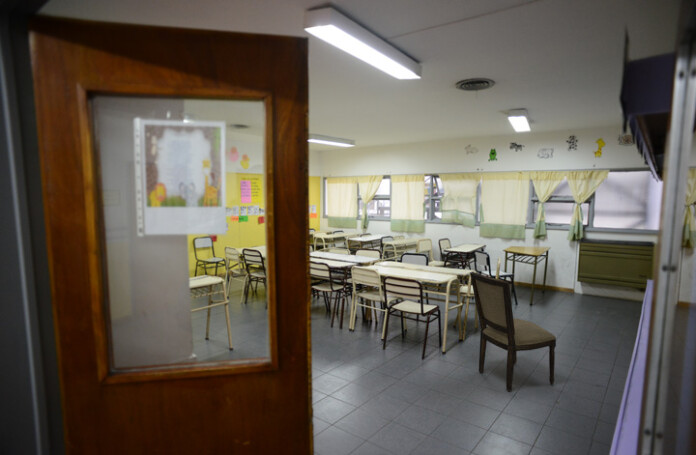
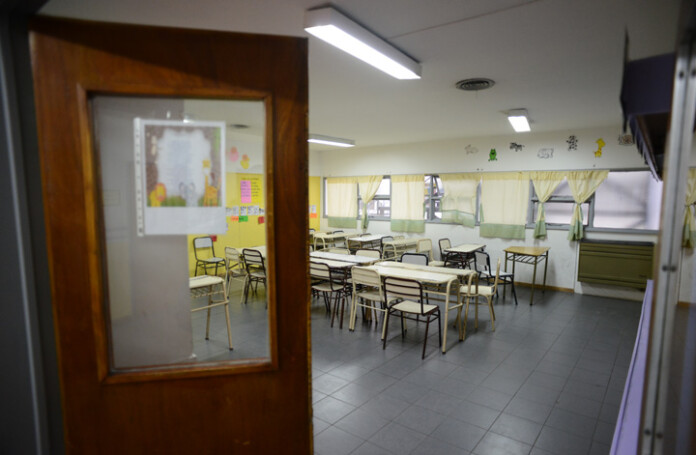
- dining chair (511, 326)
